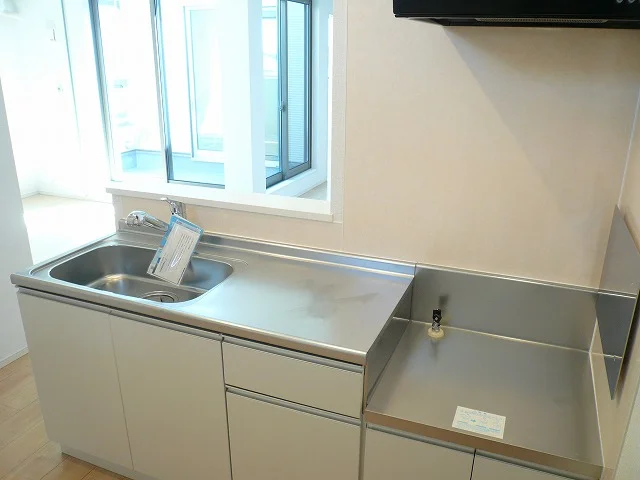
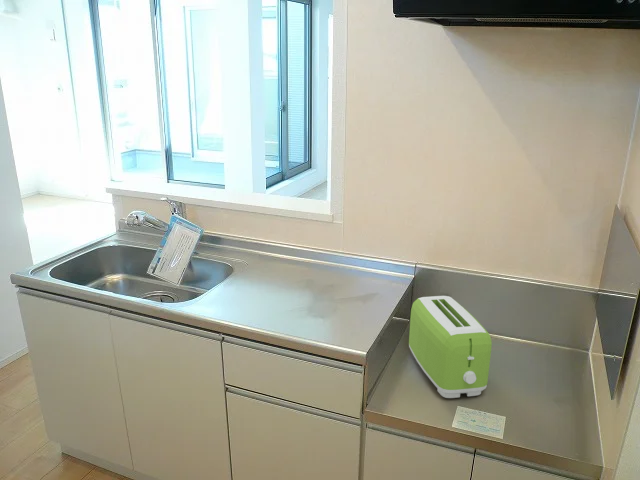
+ toaster (447, 342)
